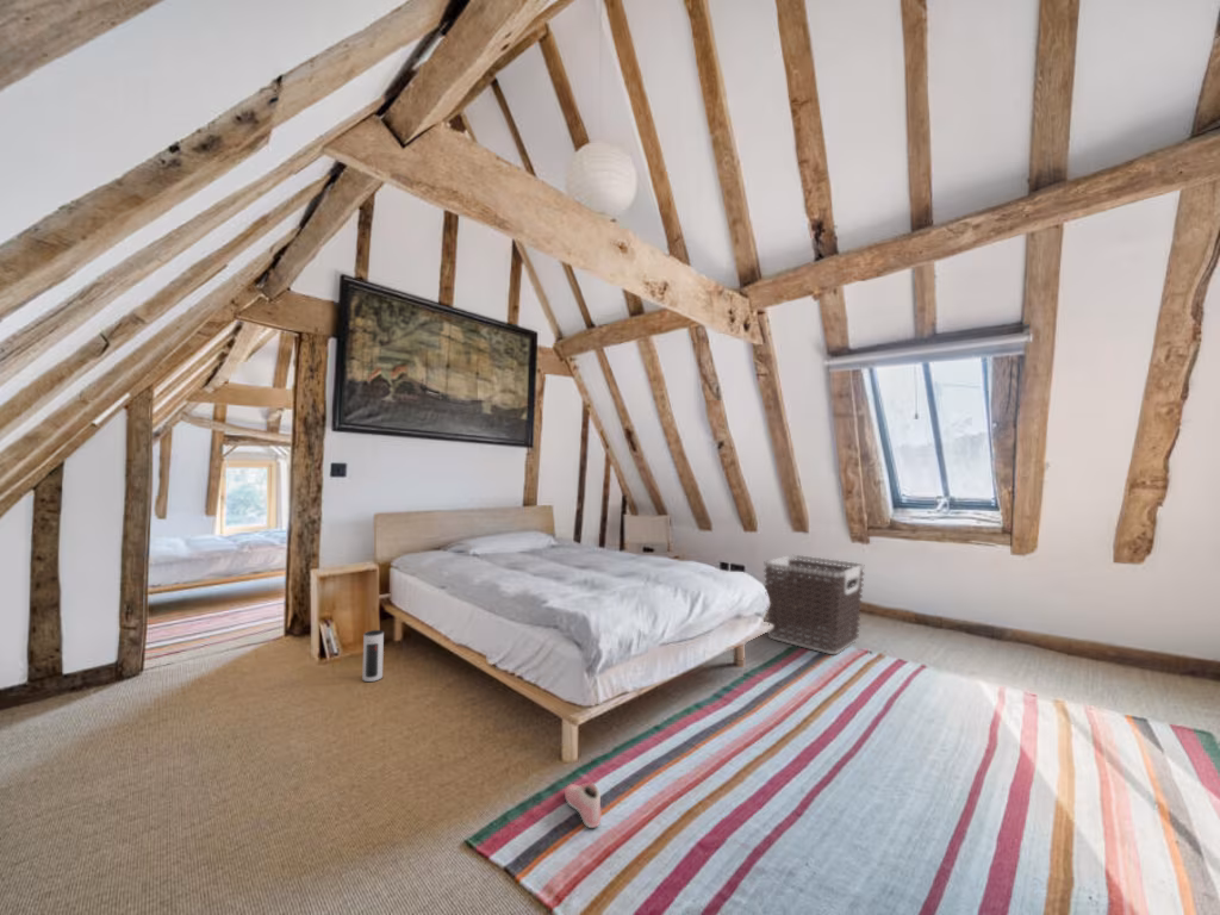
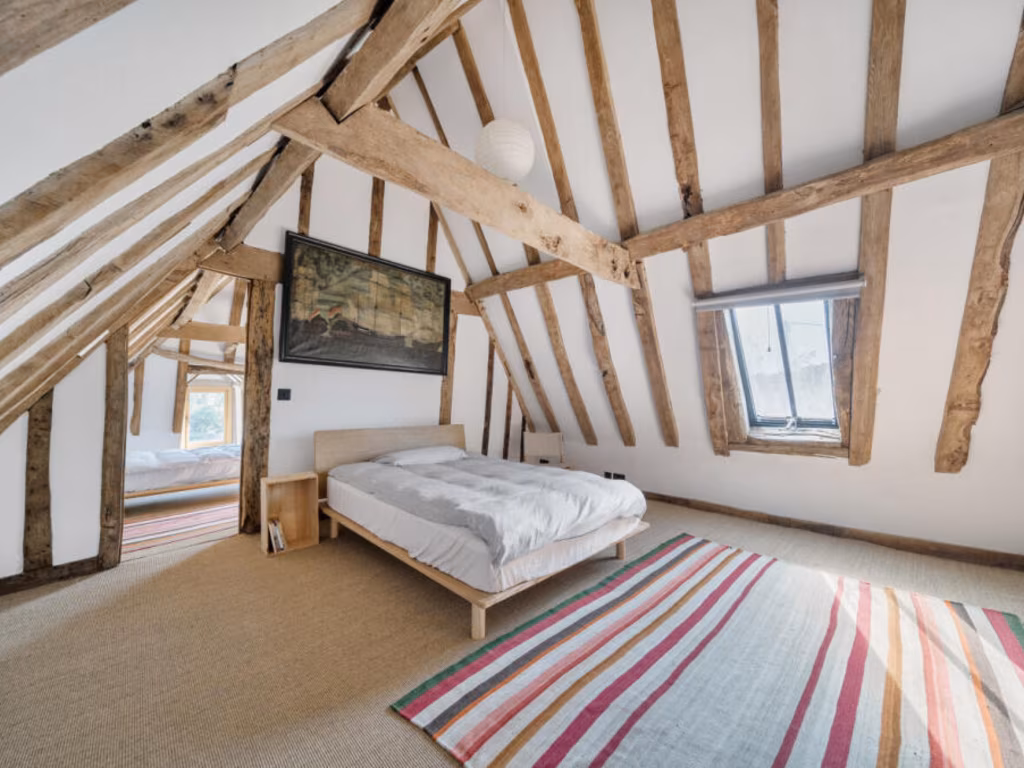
- speaker (373, 654)
- sneaker (583, 793)
- clothes hamper (813, 600)
